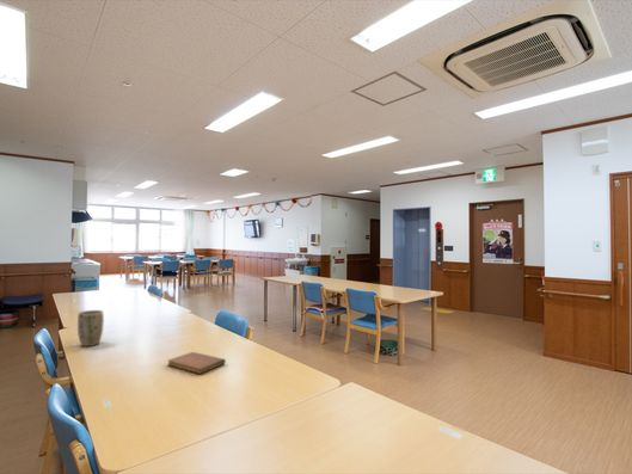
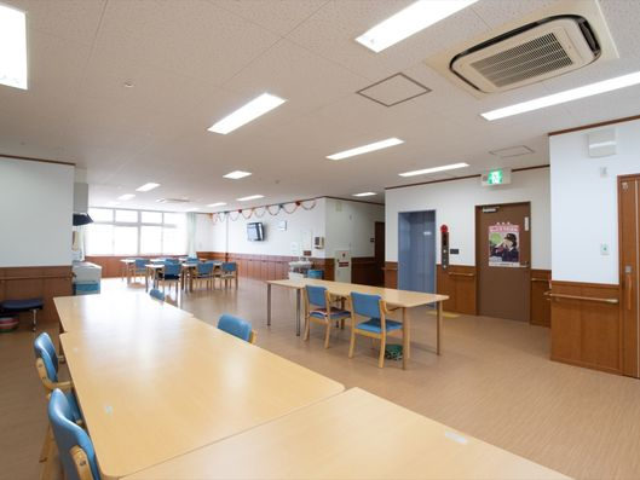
- plant pot (90, 327)
- notebook (196, 362)
